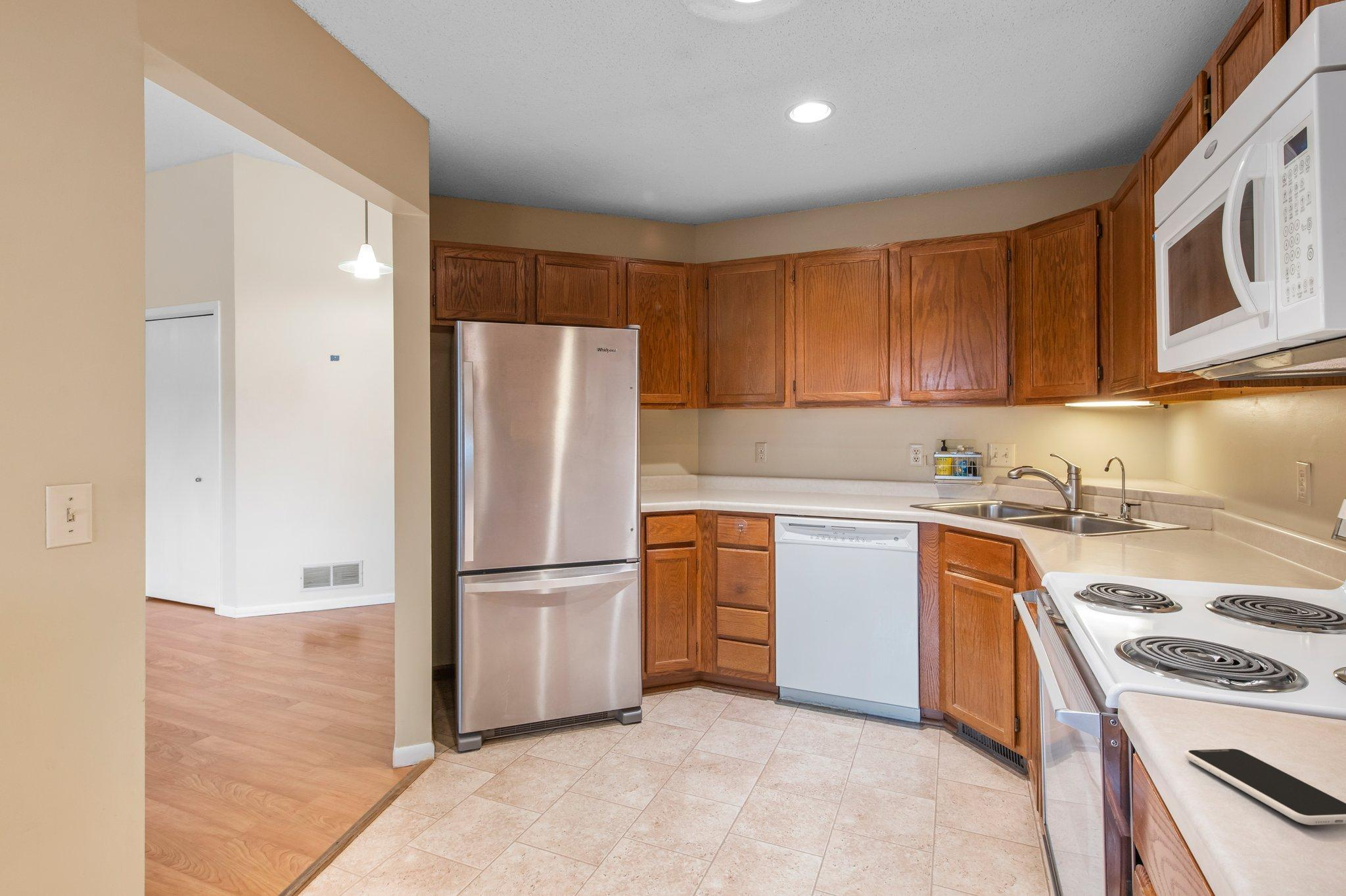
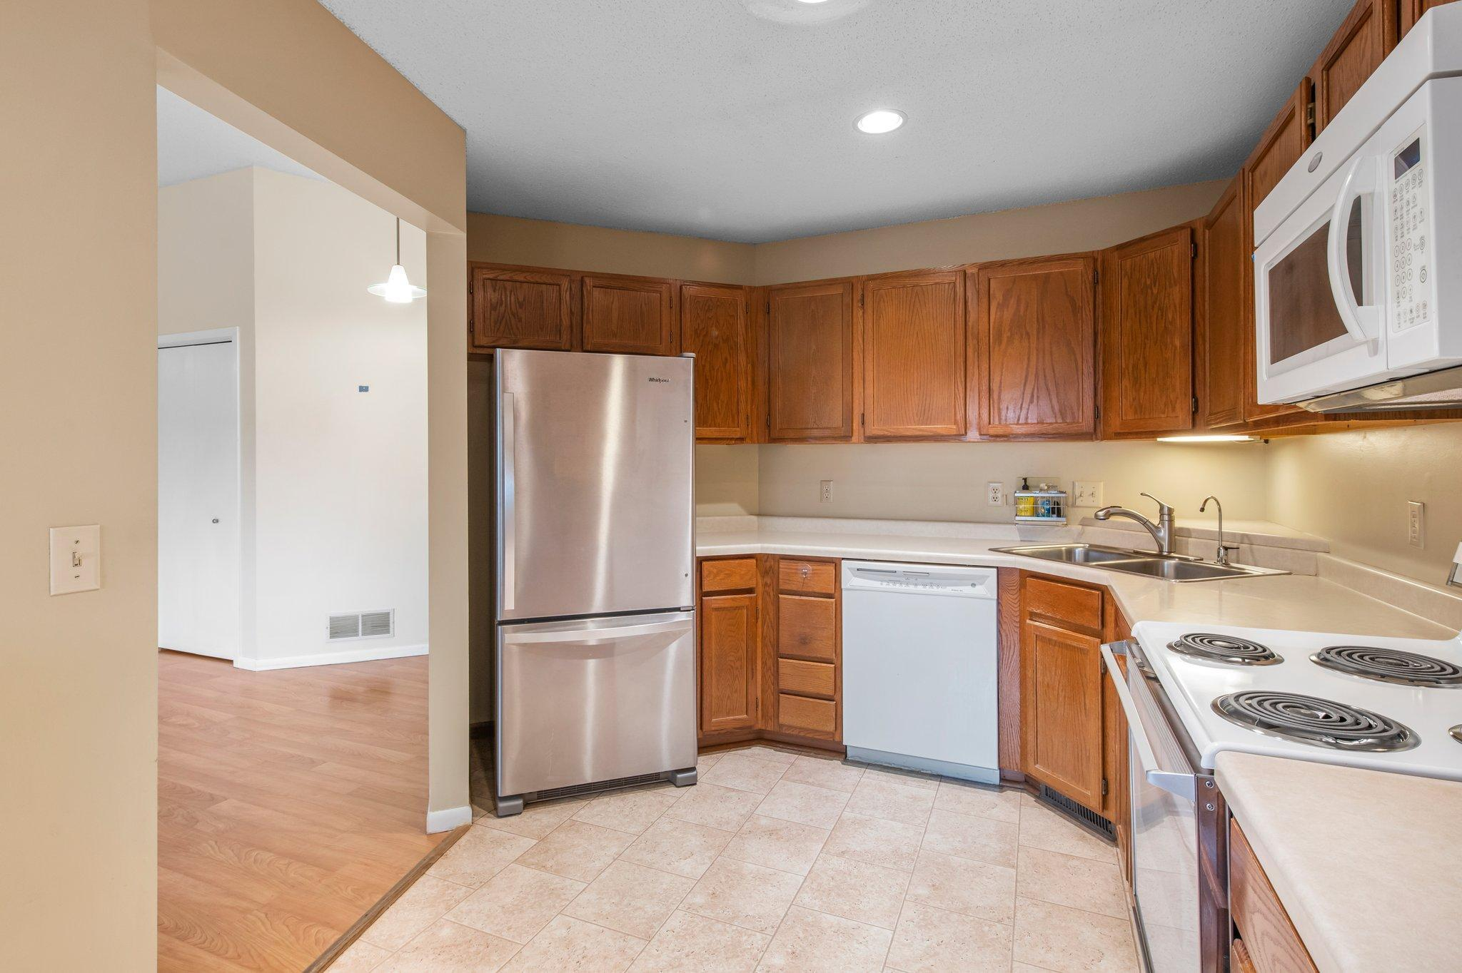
- smartphone (1267, 782)
